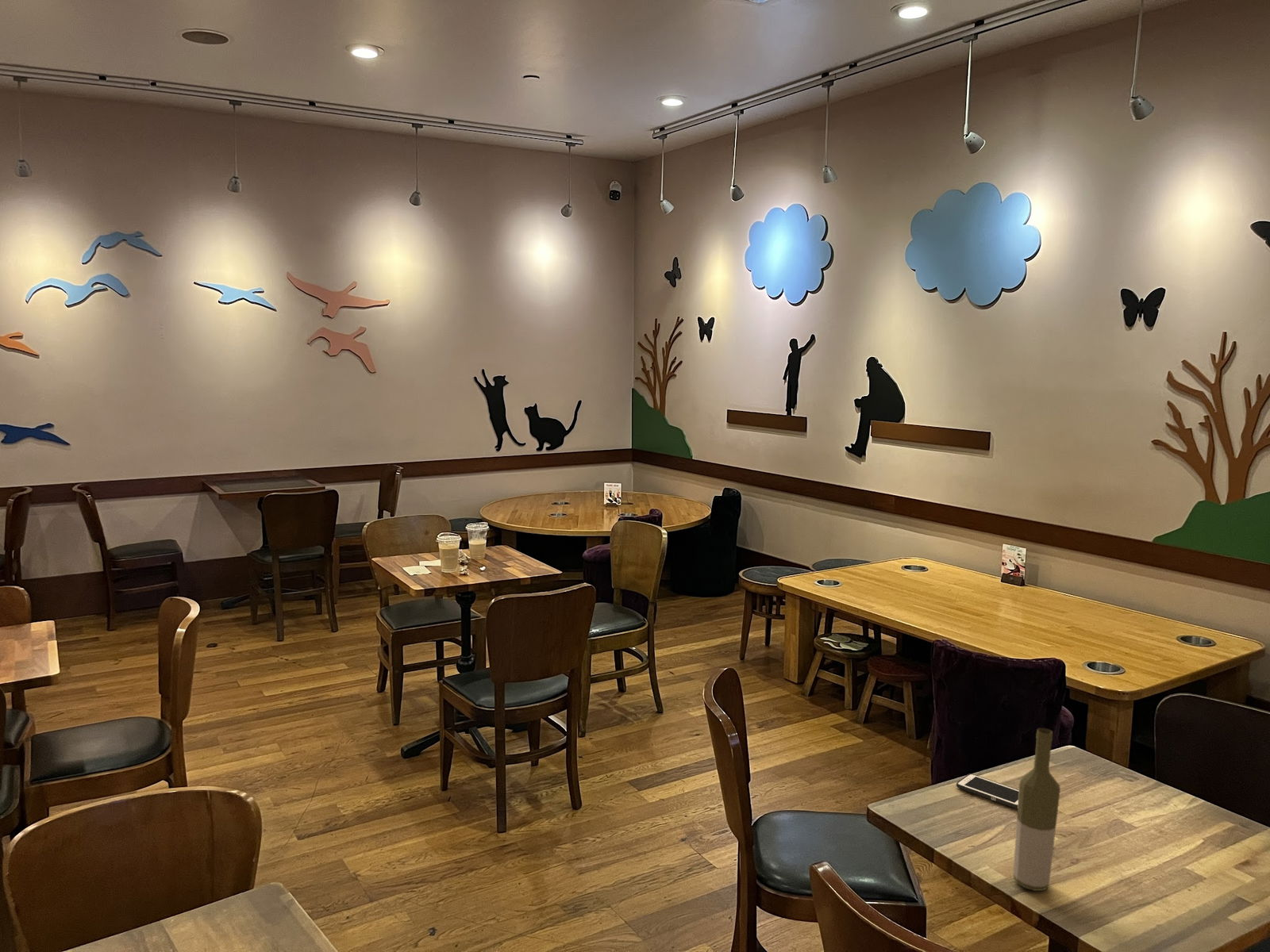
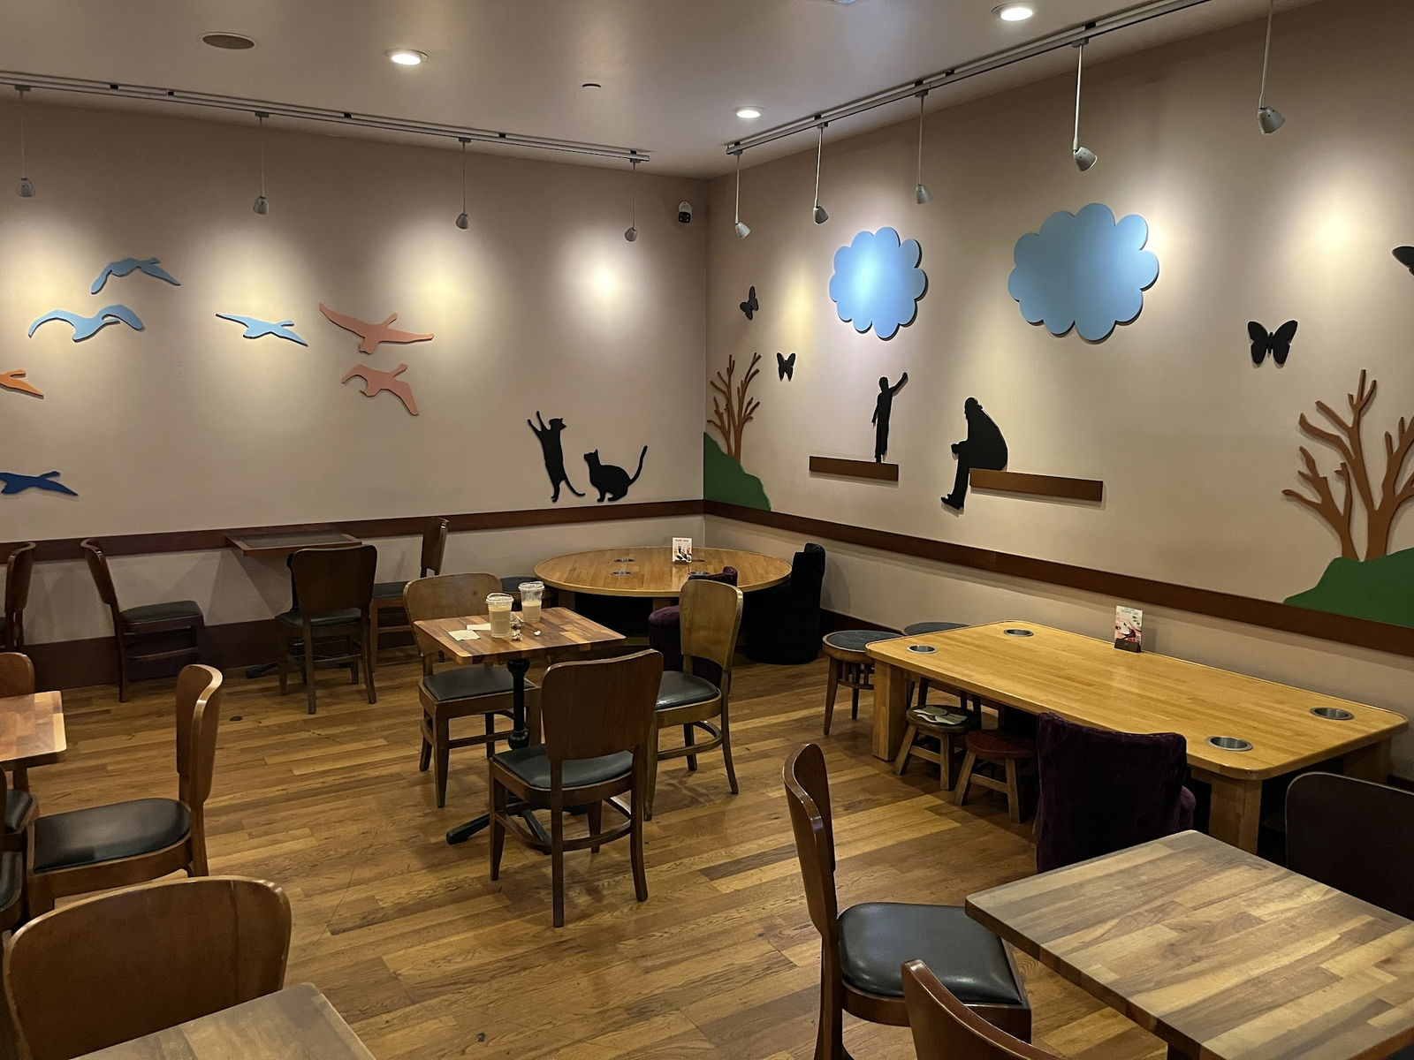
- cell phone (993, 790)
- bottle (1037, 808)
